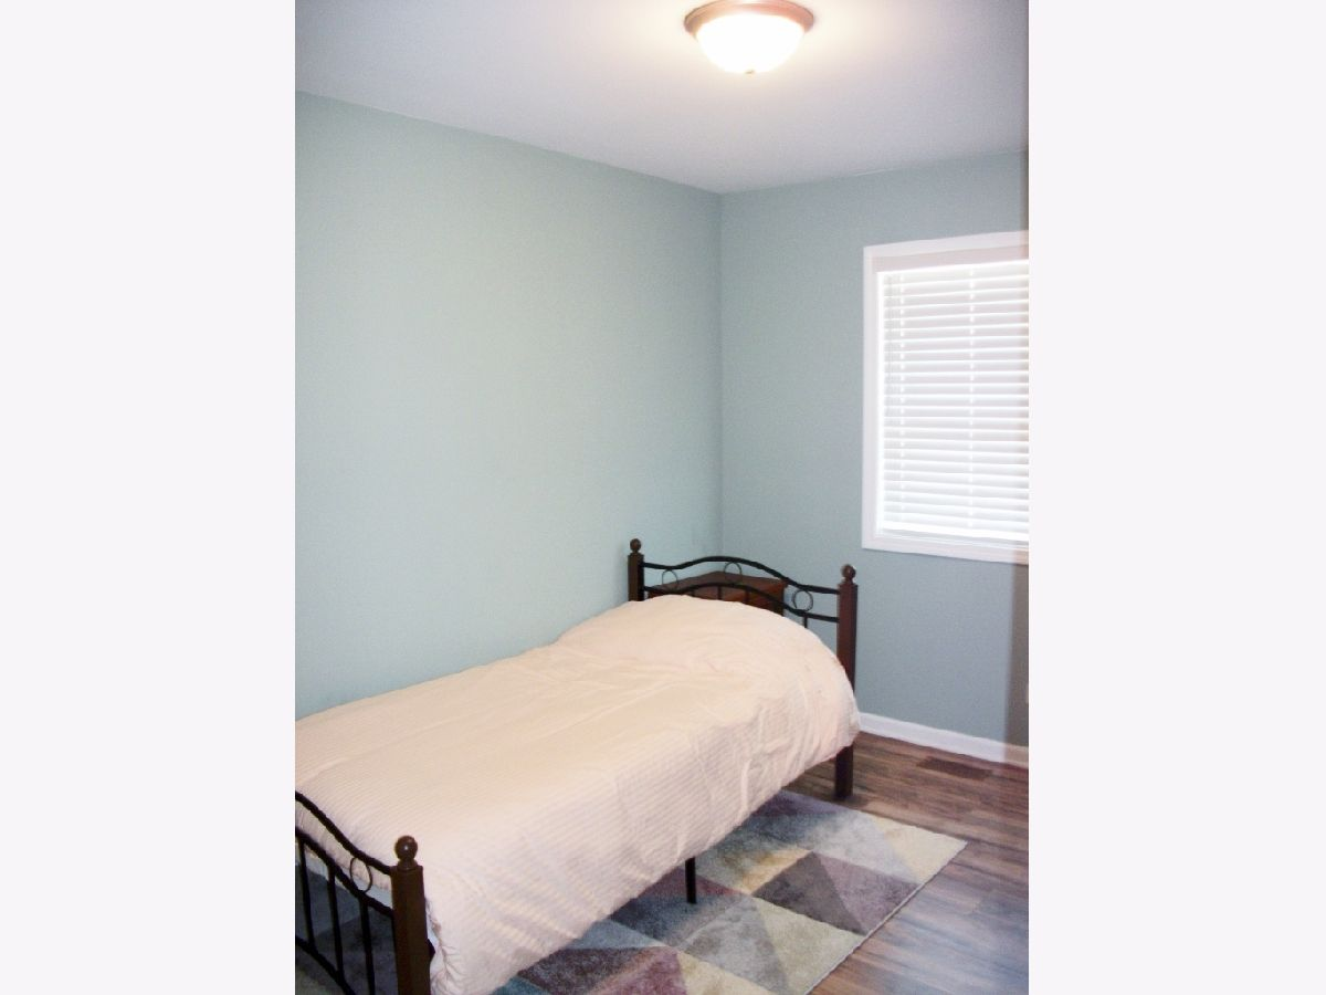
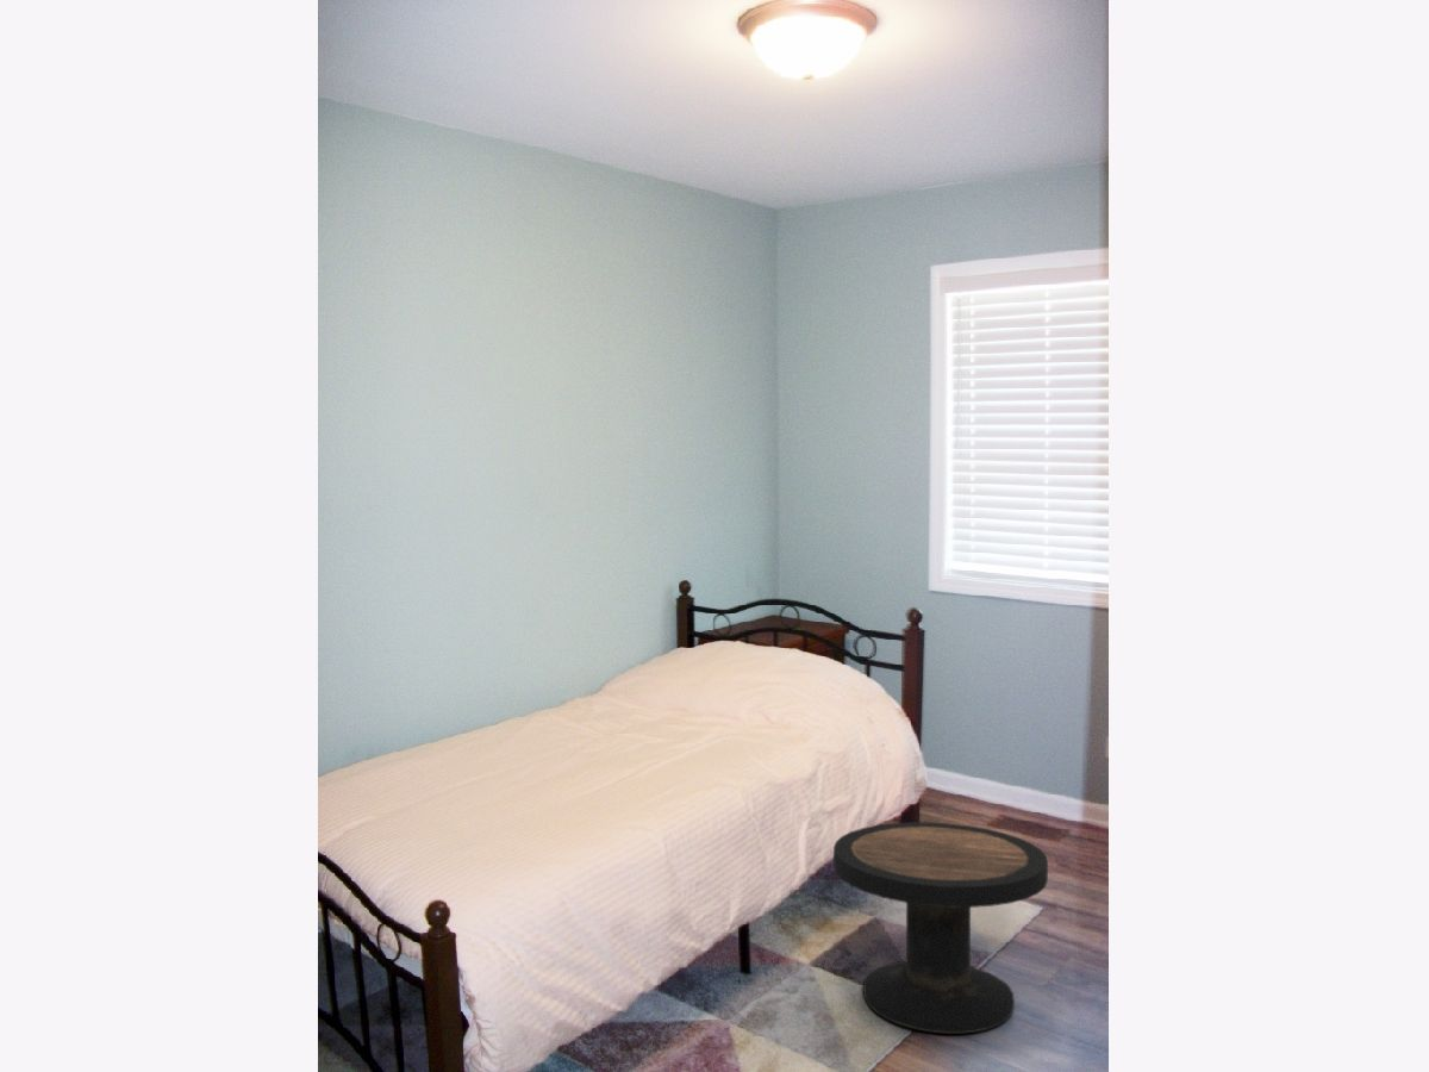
+ side table (937, 924)
